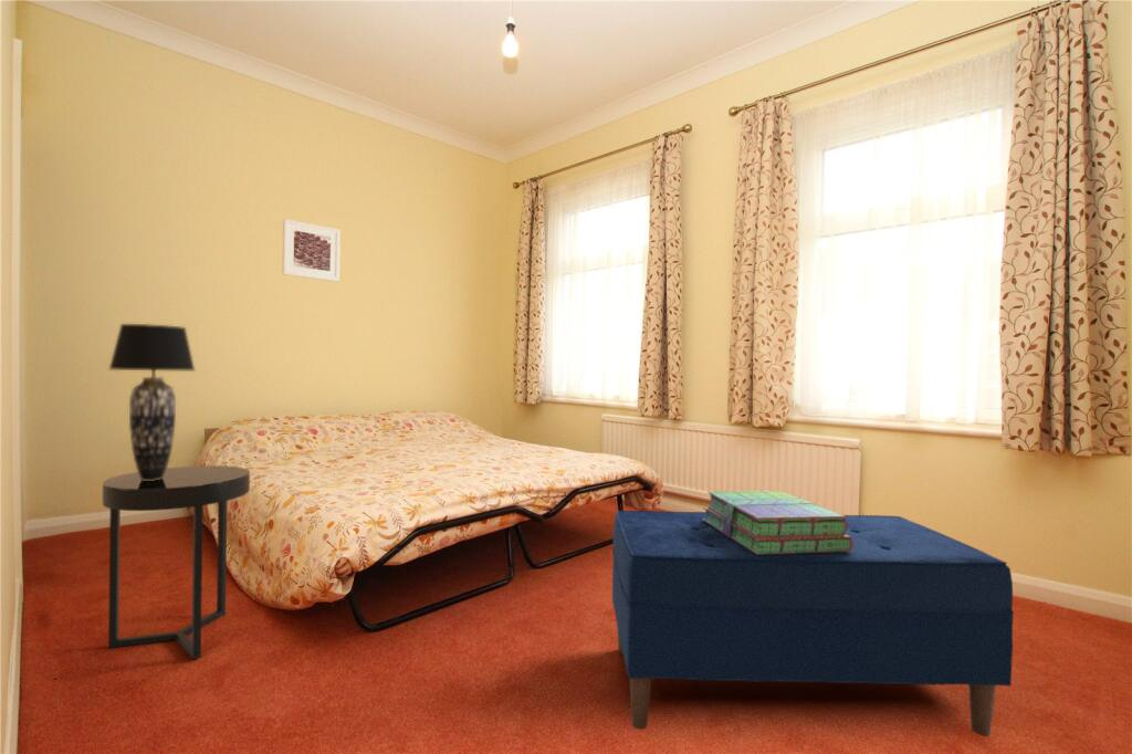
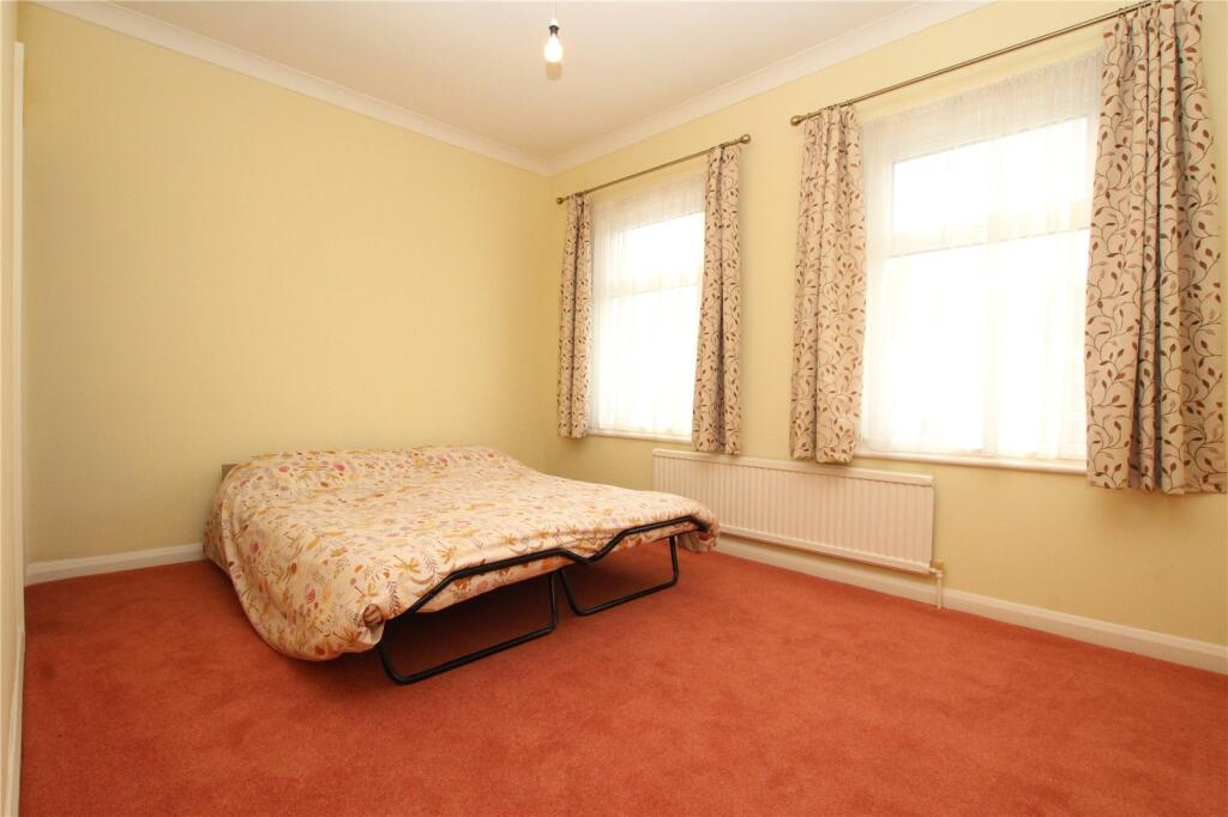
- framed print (312, 251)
- side table (192, 557)
- stack of books (771, 517)
- bench (784, 609)
- table lamp (153, 401)
